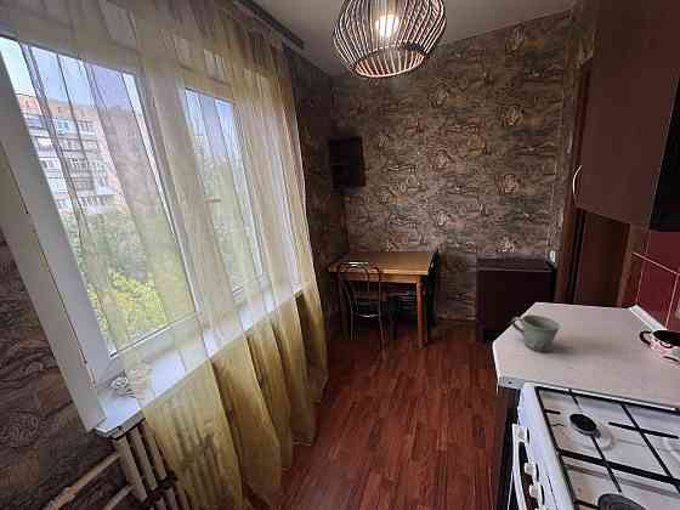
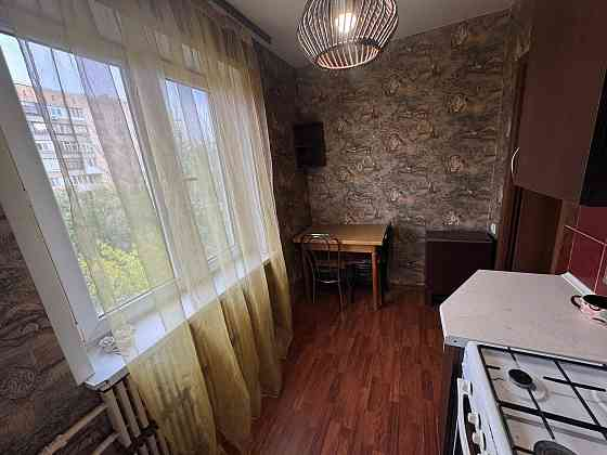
- mug (536, 333)
